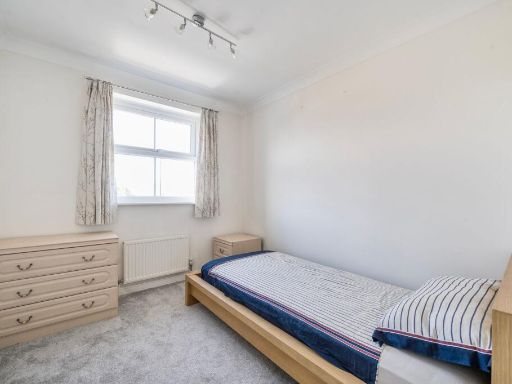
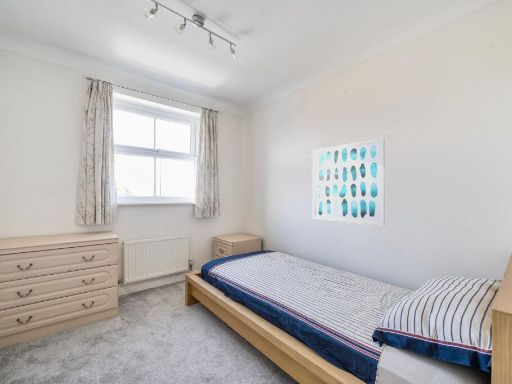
+ wall art (344, 183)
